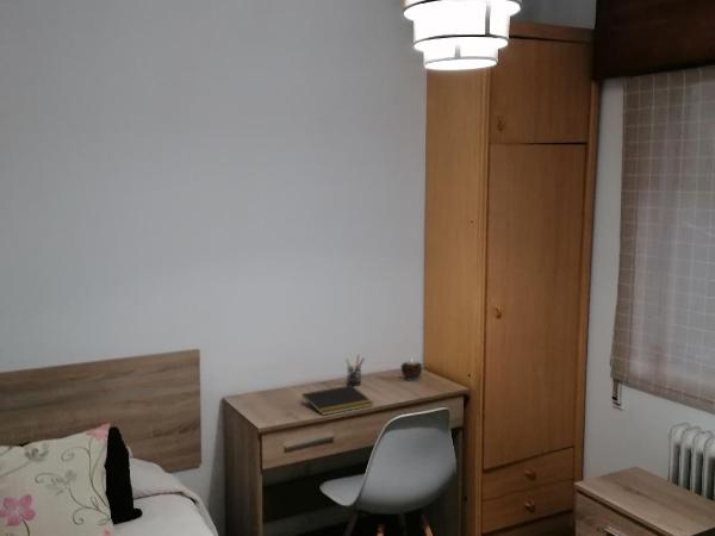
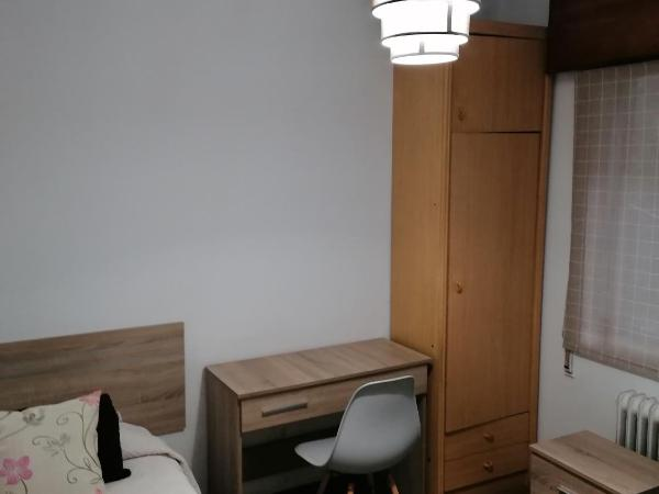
- notepad (337, 399)
- pen holder (353, 369)
- candle (411, 368)
